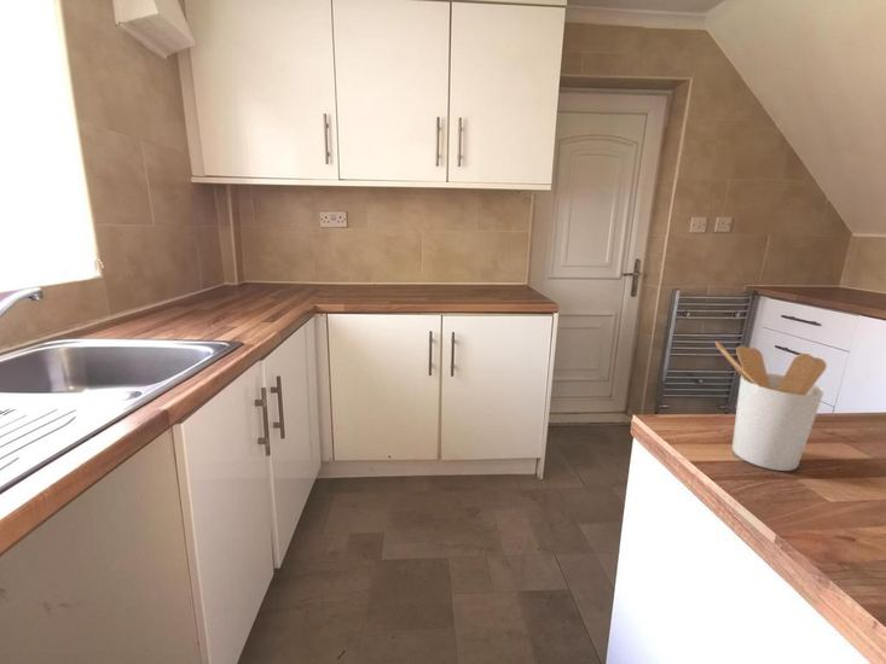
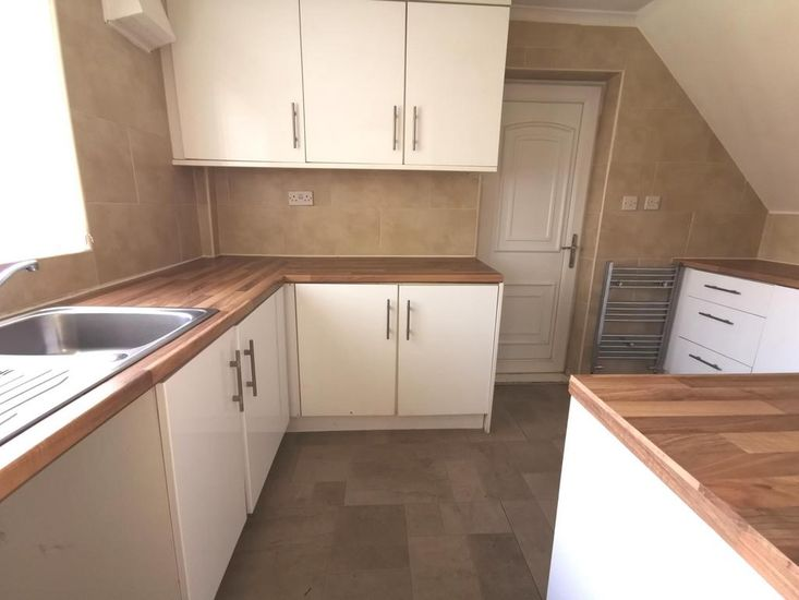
- utensil holder (757, 401)
